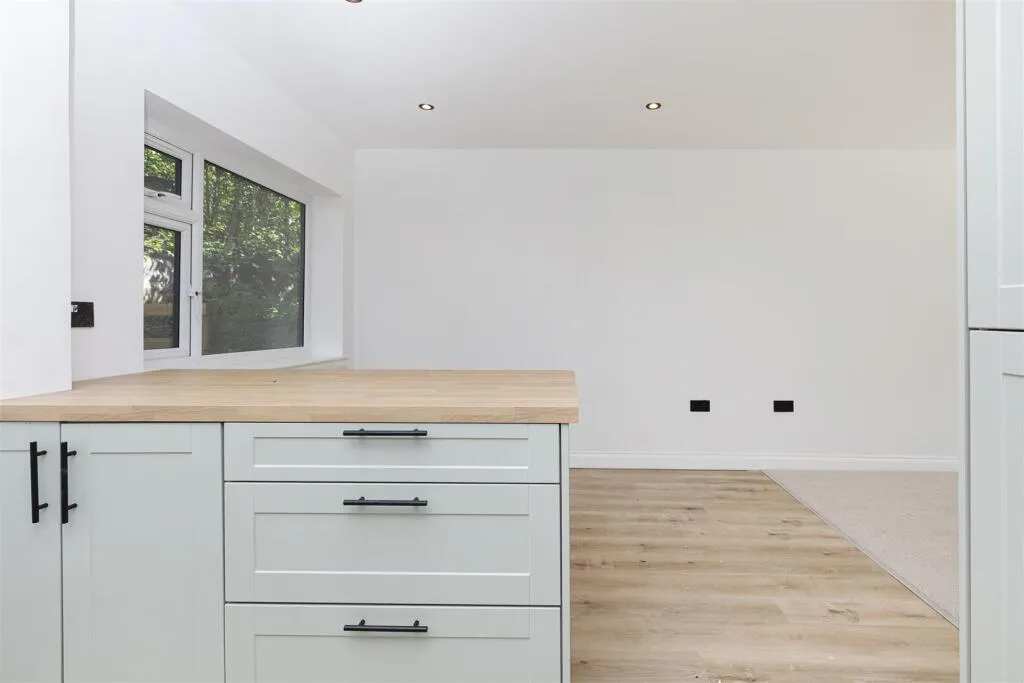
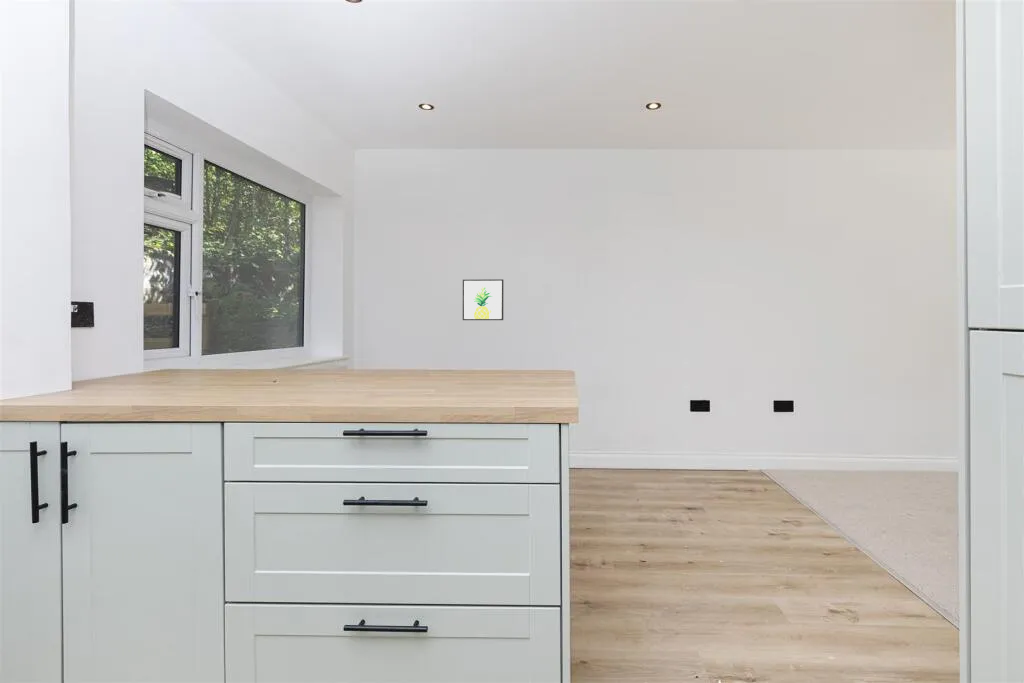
+ wall art (483, 299)
